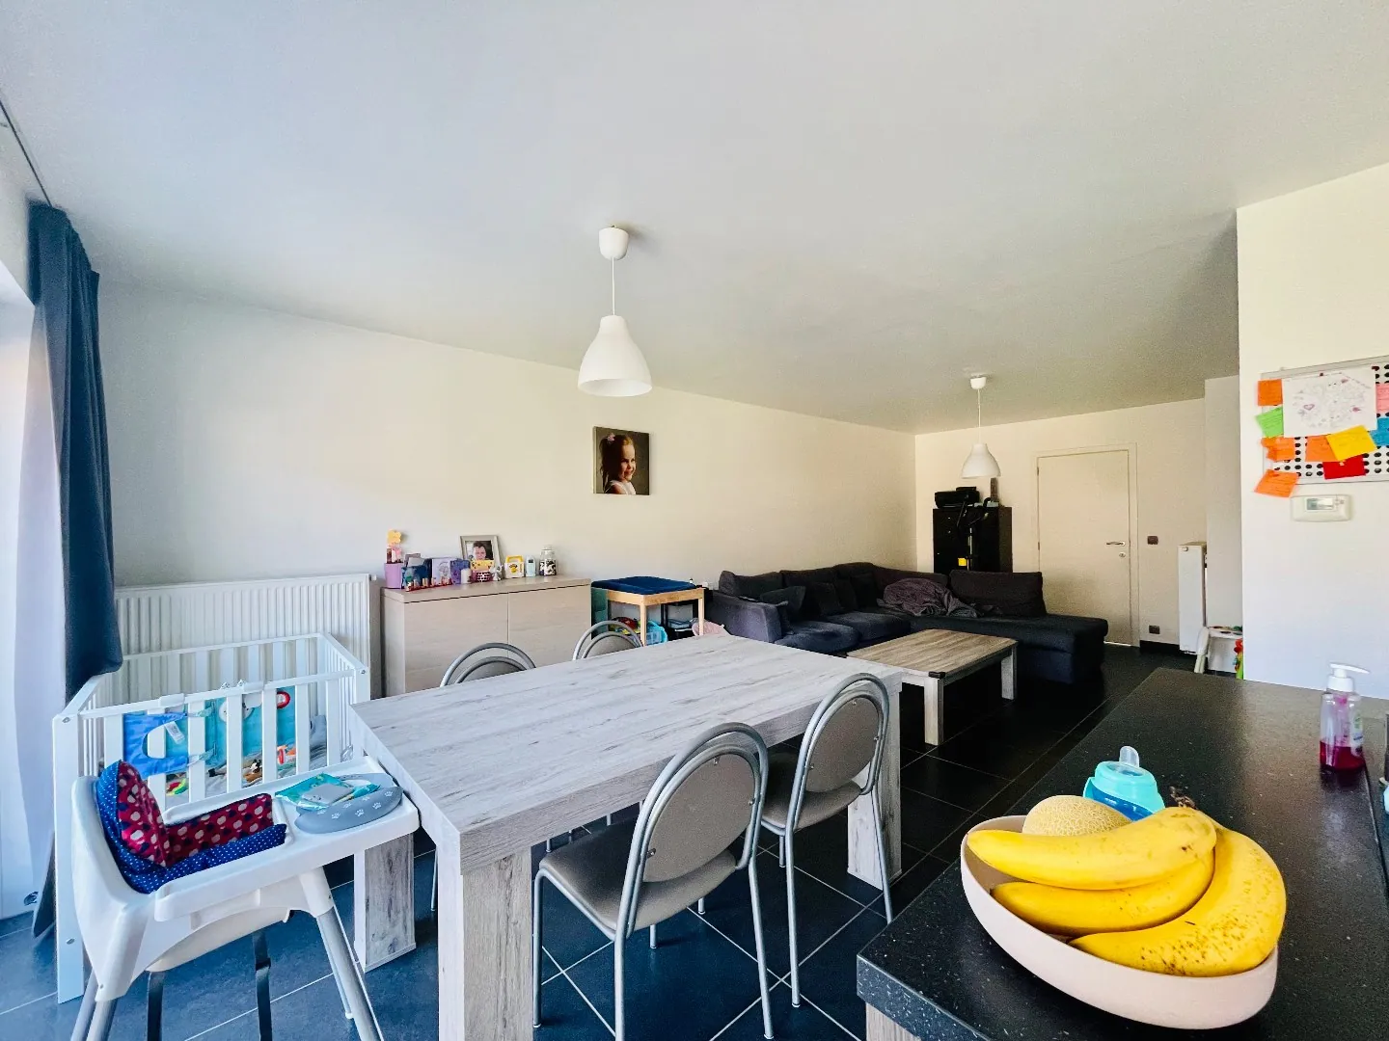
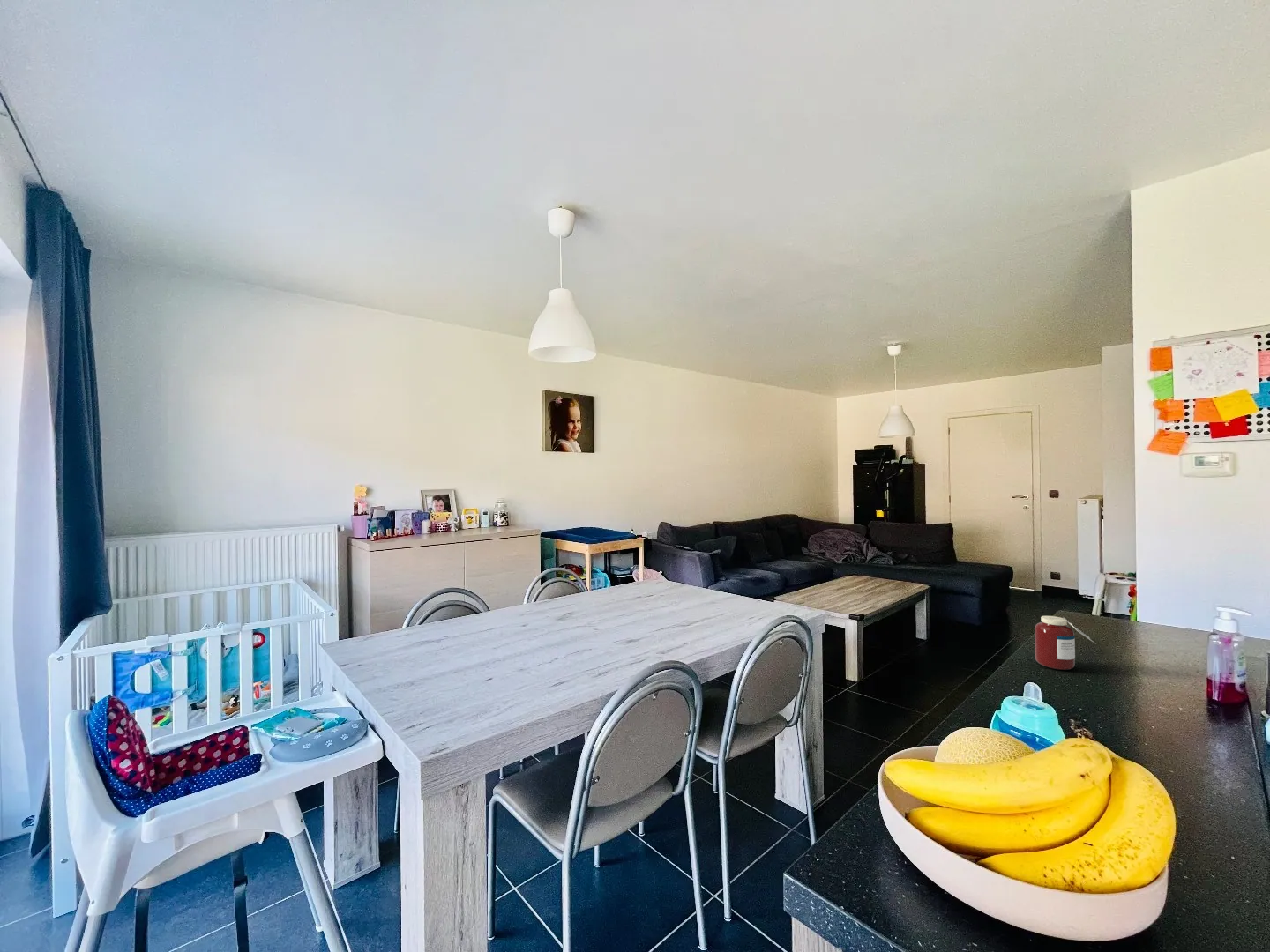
+ jar (1063, 643)
